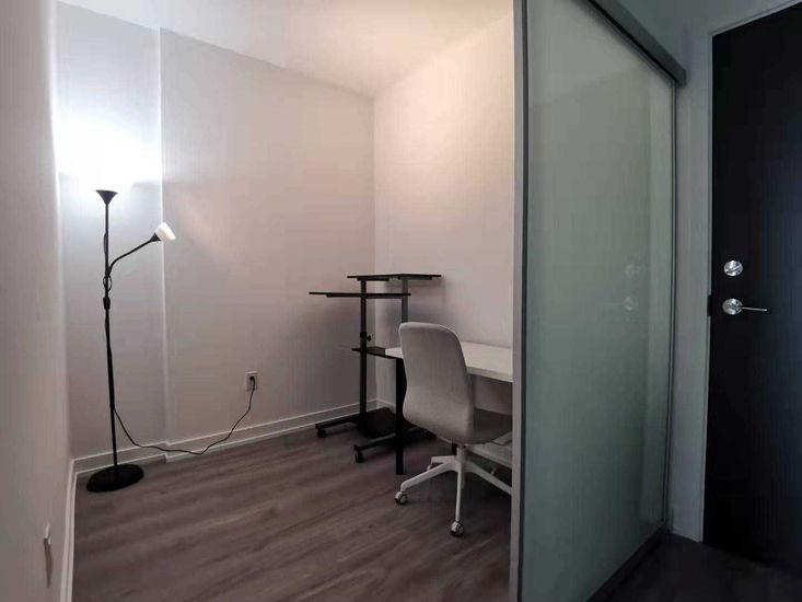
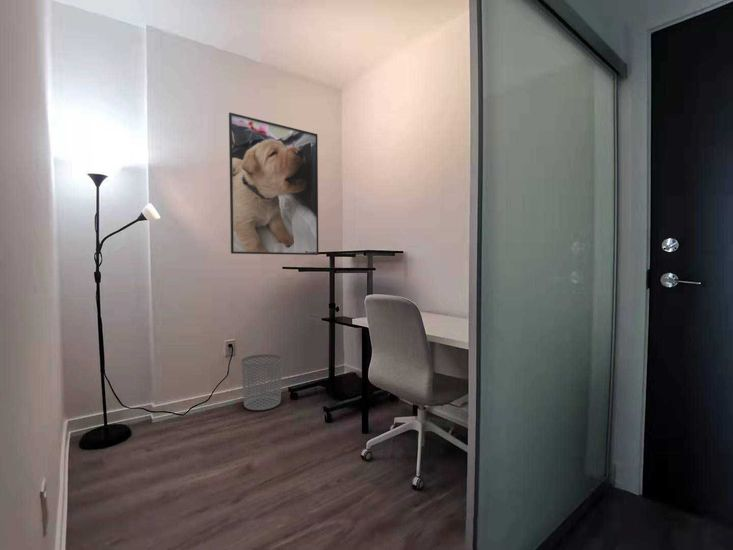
+ waste bin (262, 381)
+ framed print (277, 189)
